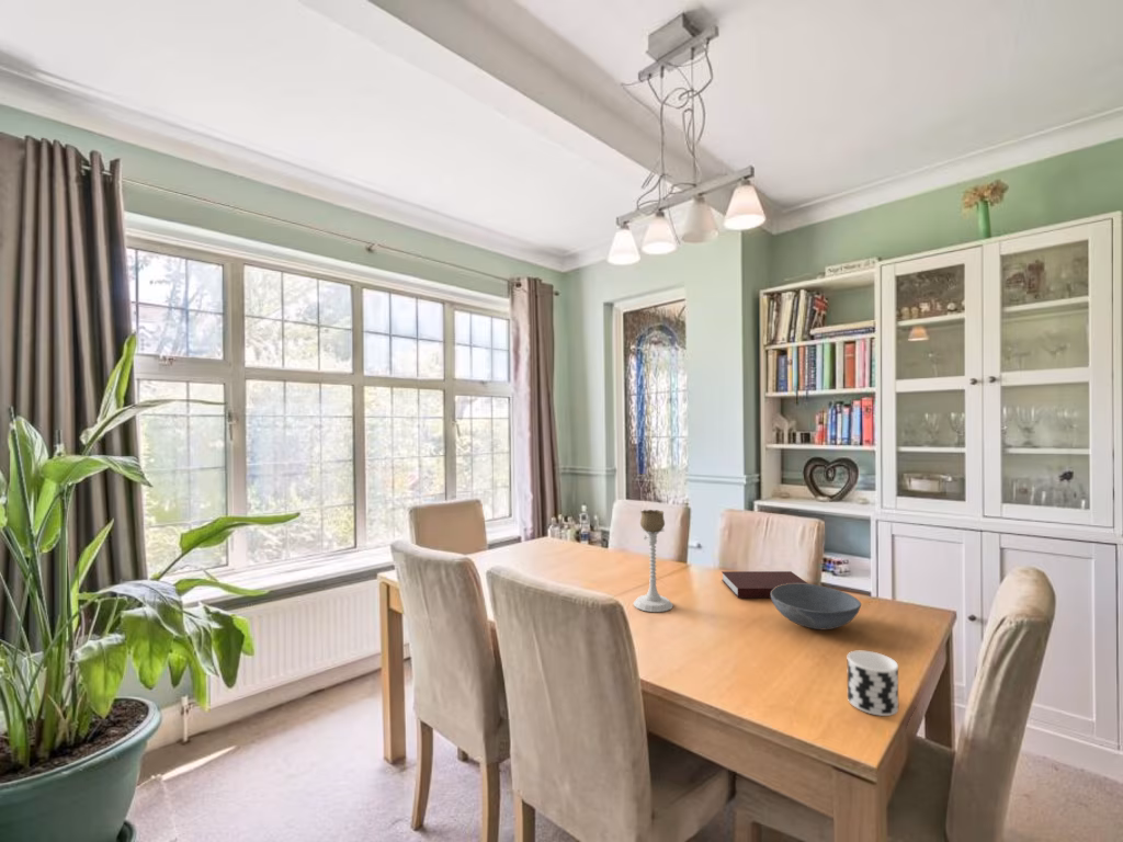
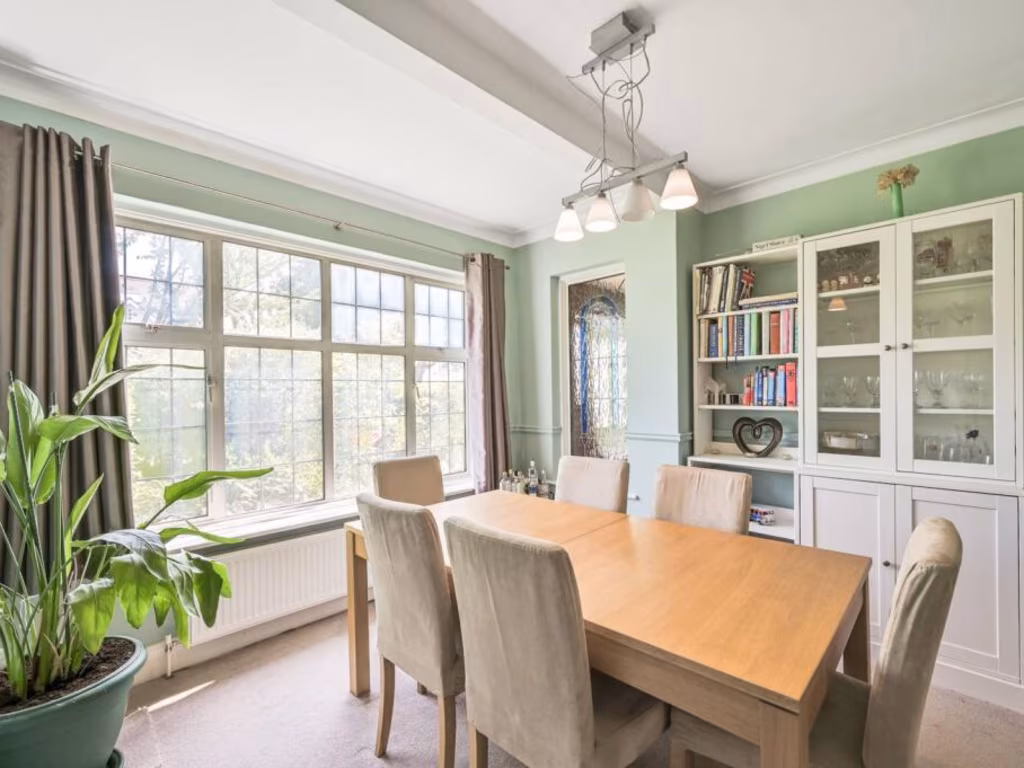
- candle holder (653, 558)
- bowl (814, 608)
- notebook (765, 583)
- cup (869, 678)
